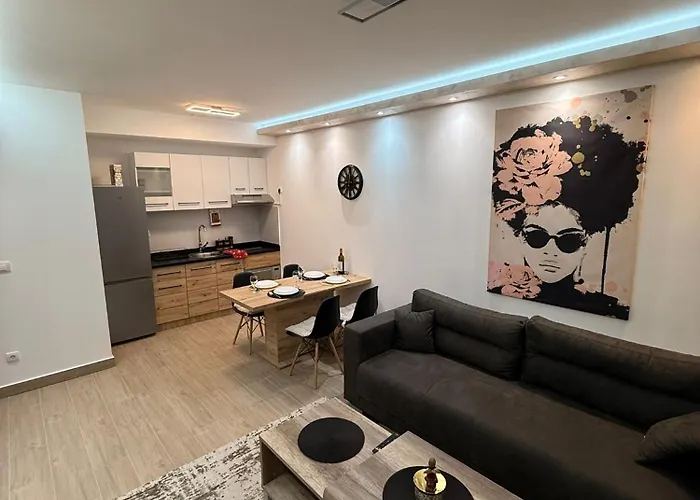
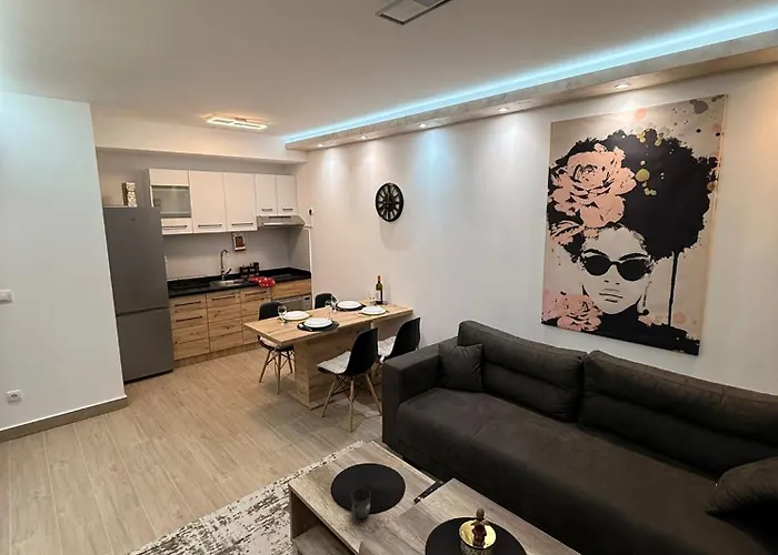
+ mug (359, 506)
